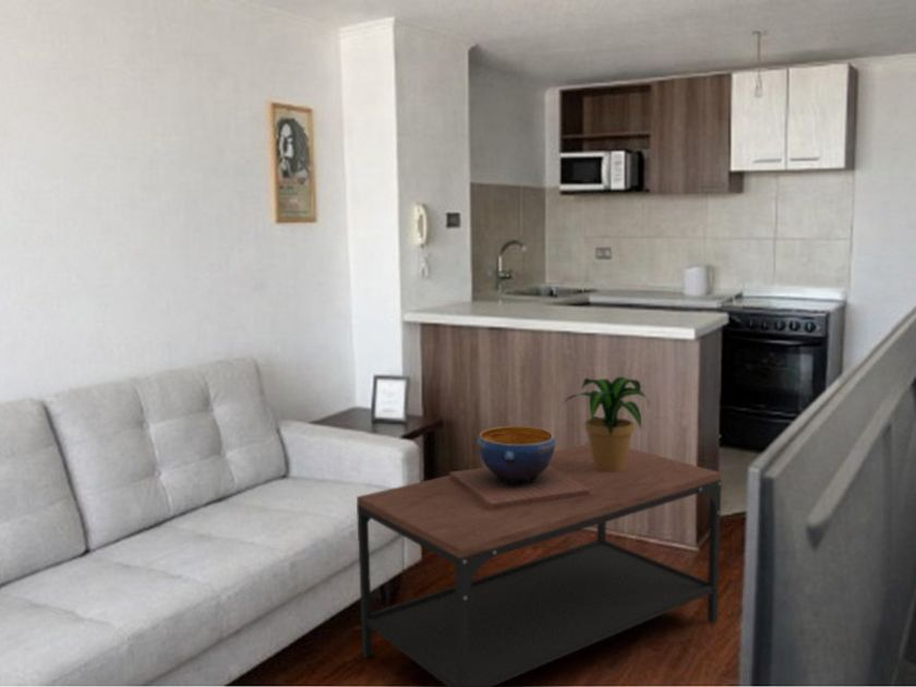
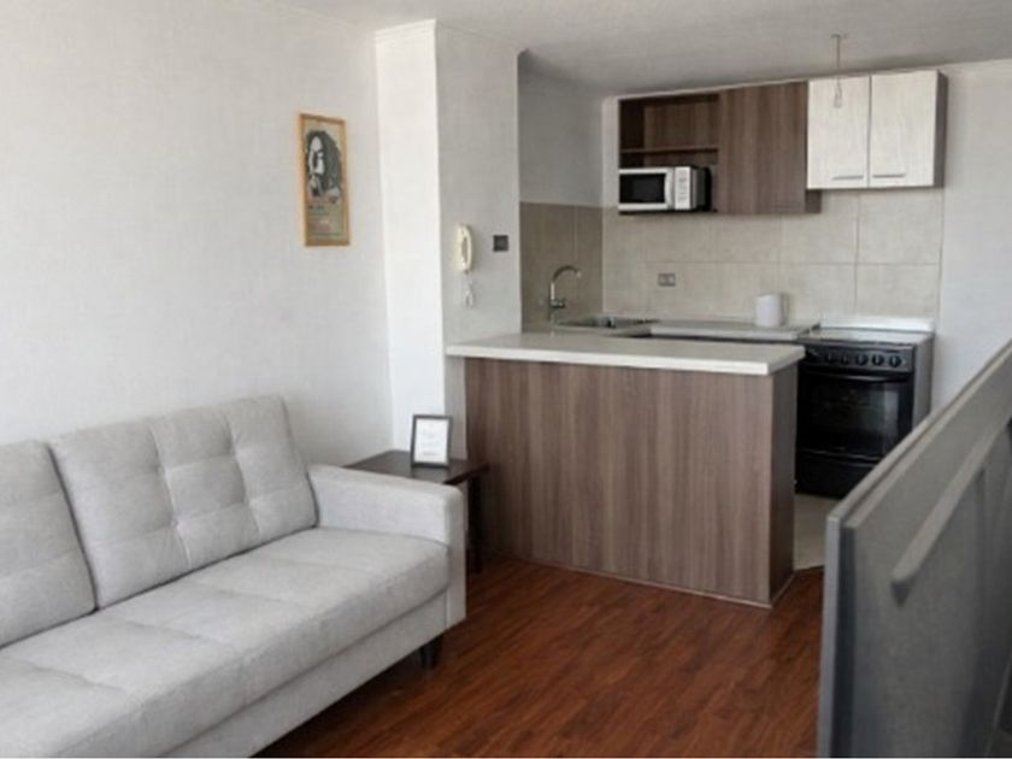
- decorative bowl (517, 460)
- potted plant (610, 423)
- coffee table (545, 562)
